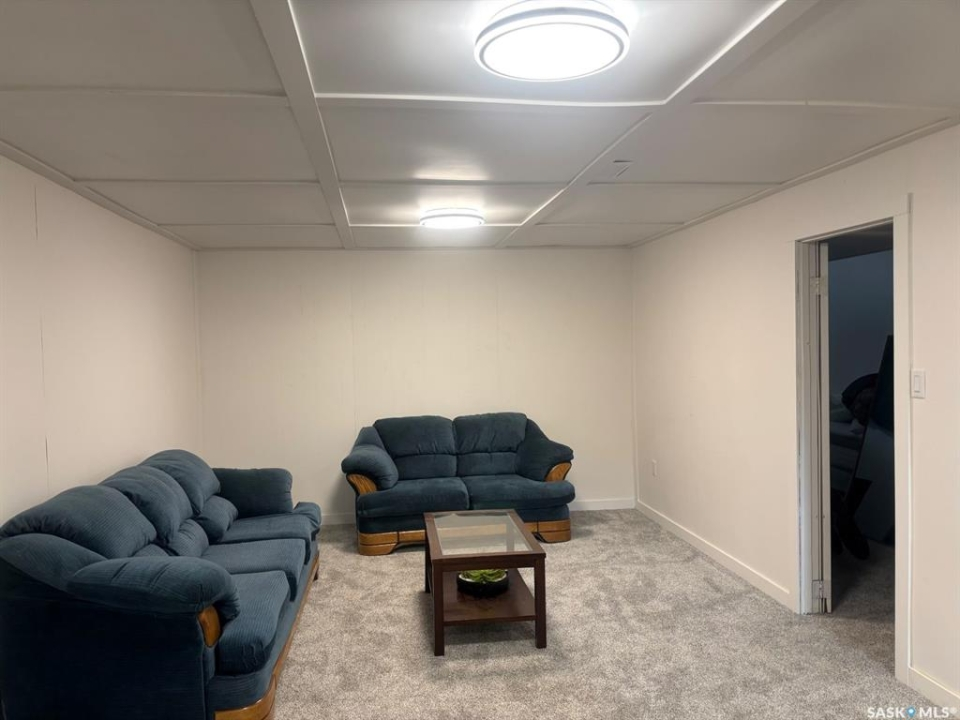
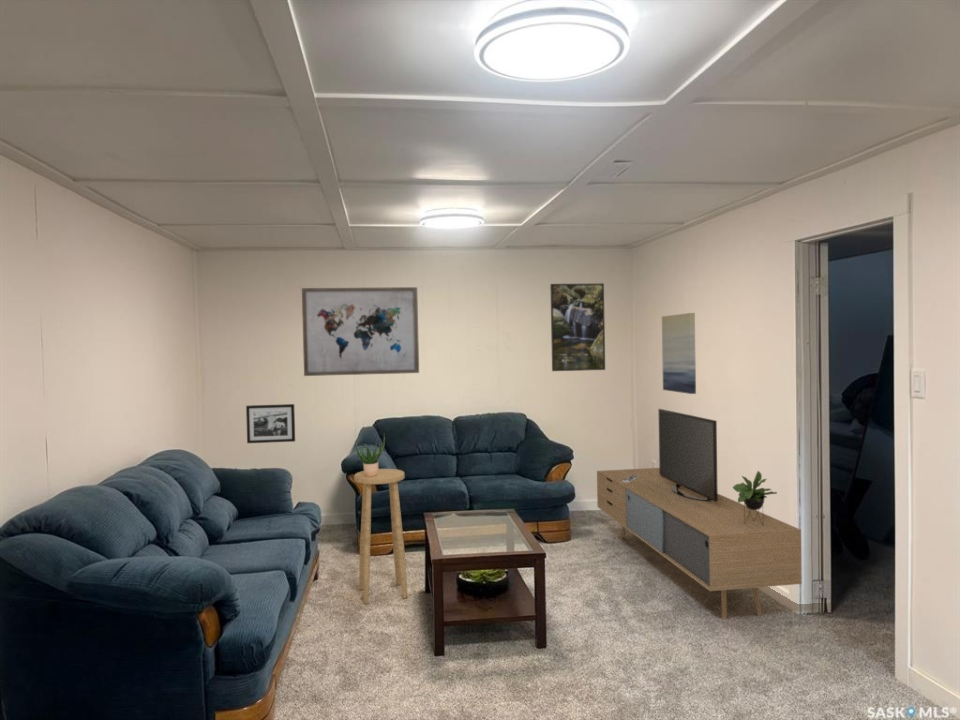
+ potted plant (372, 454)
+ wall art (361, 331)
+ stool (370, 533)
+ picture frame (270, 423)
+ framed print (578, 327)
+ wall art (678, 353)
+ media console (680, 491)
